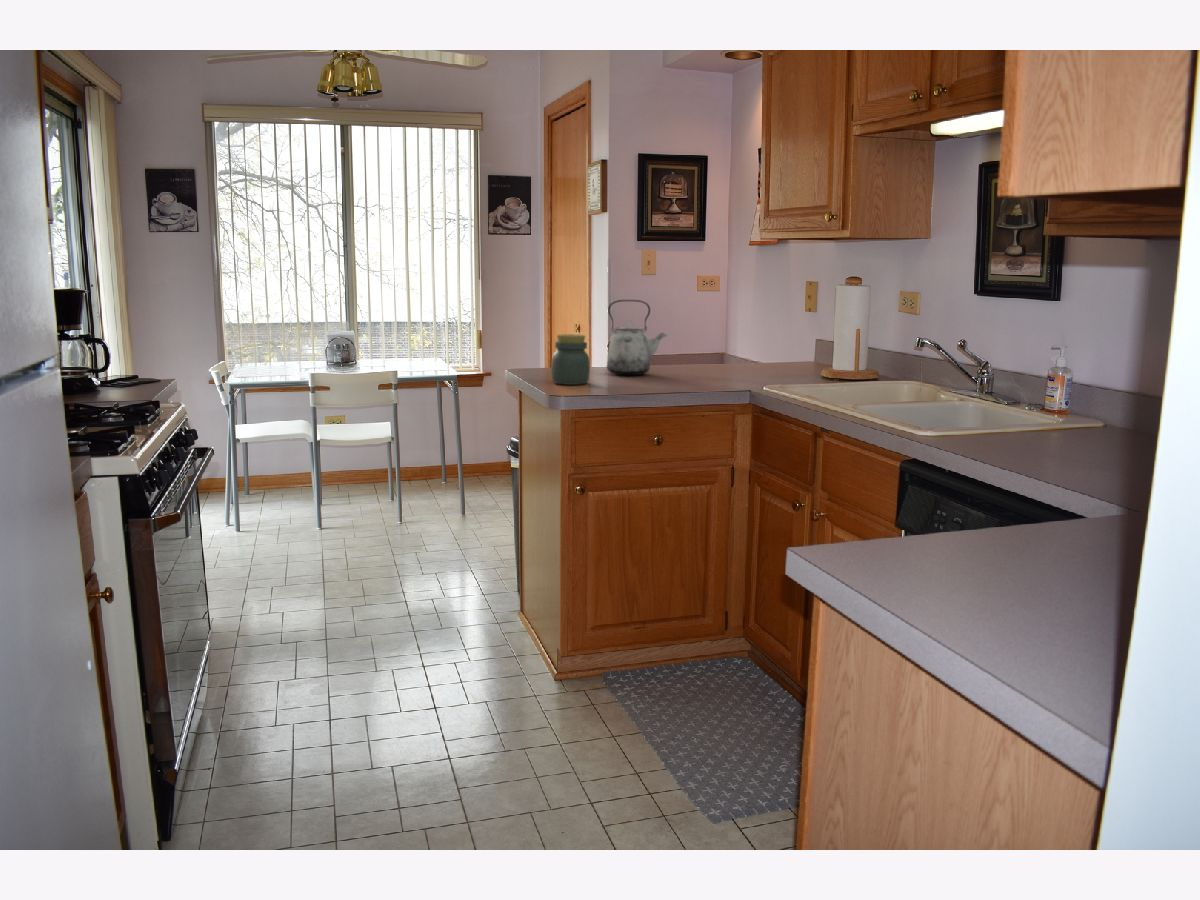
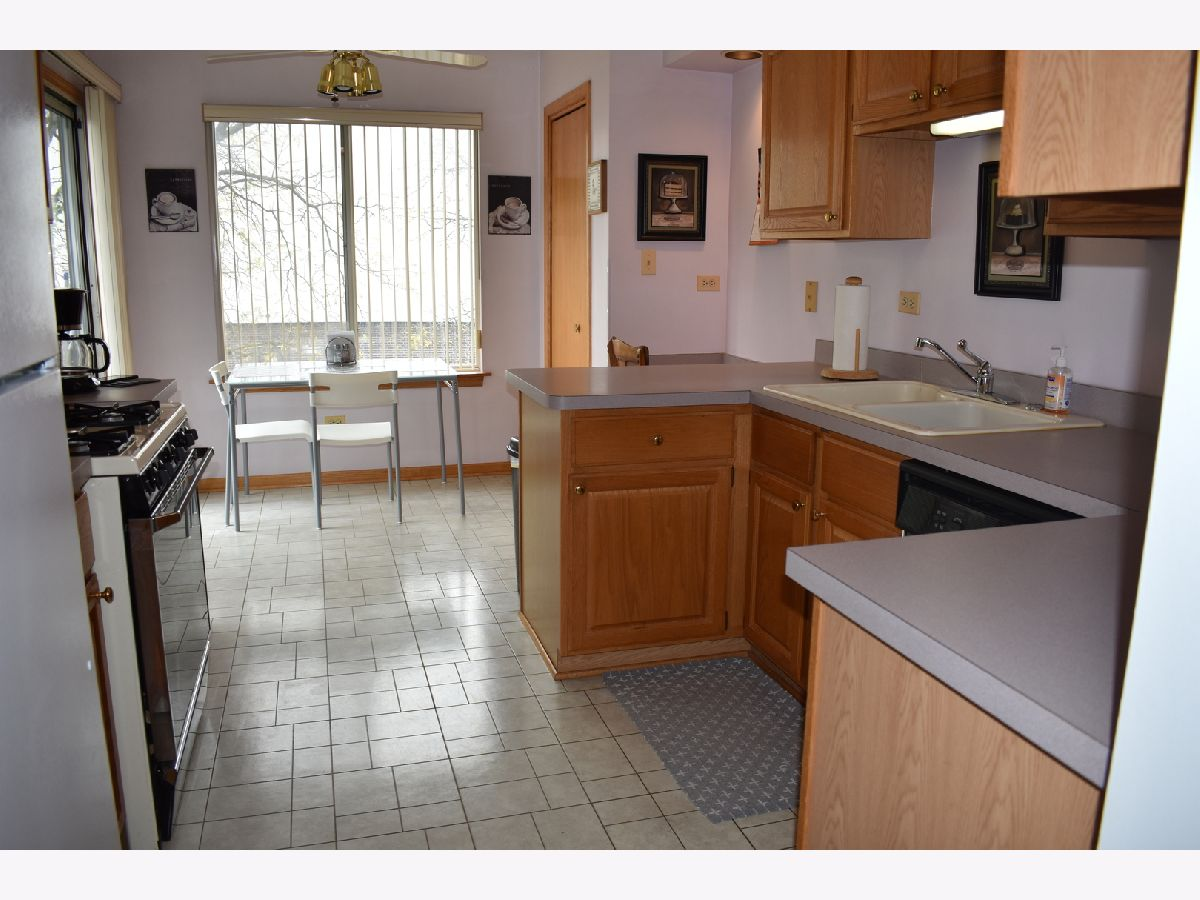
- kettle (637, 337)
- jar (570, 359)
